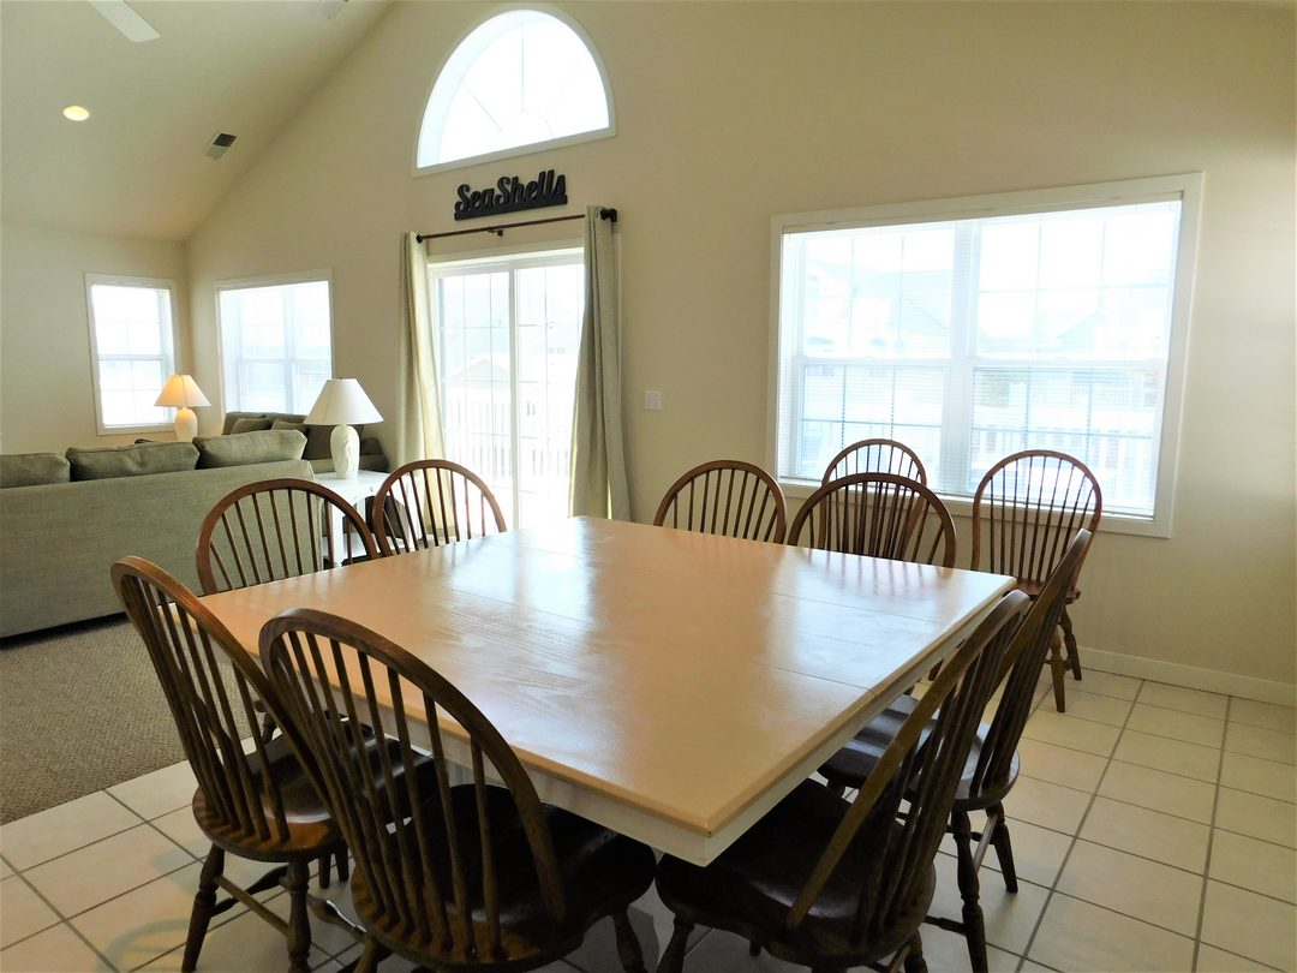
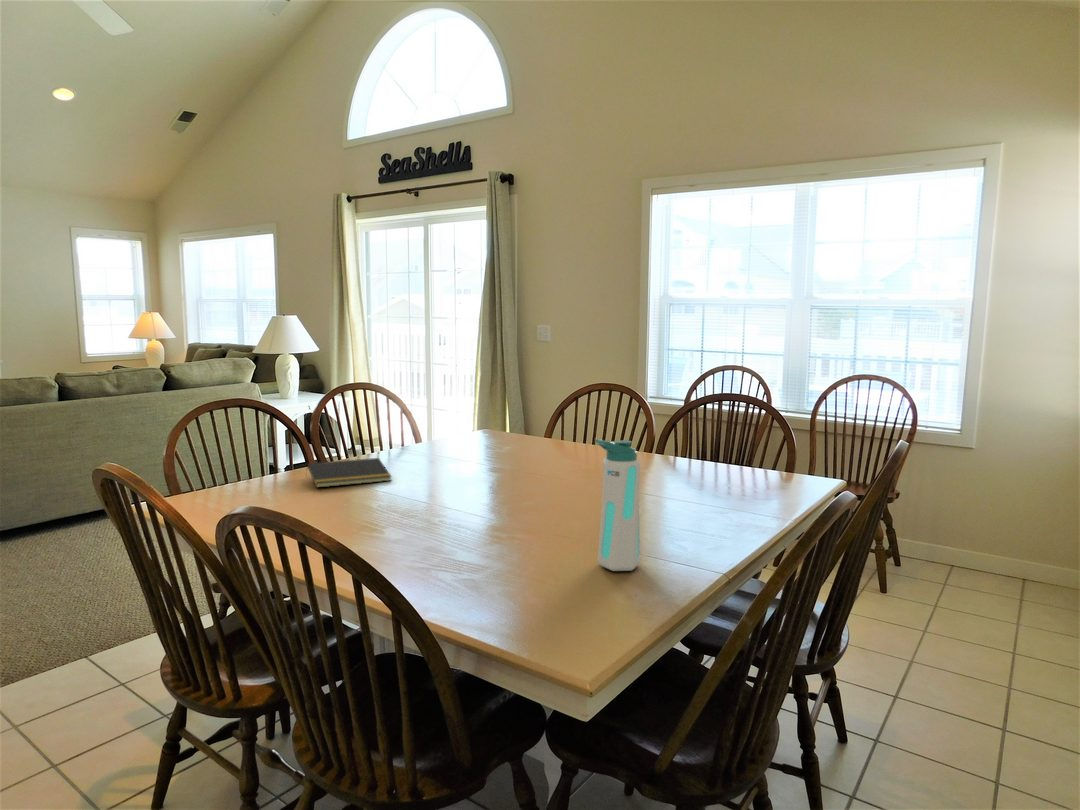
+ notepad (349, 471)
+ water bottle (617, 503)
